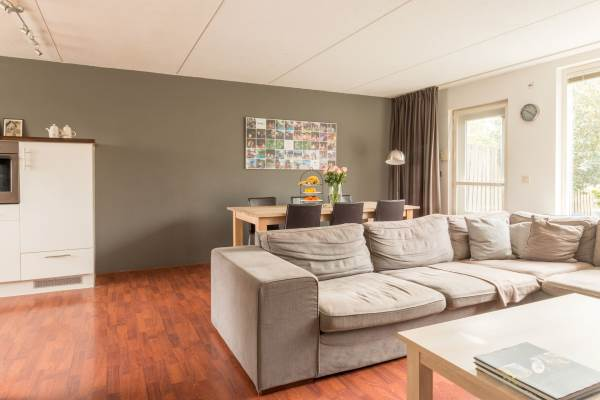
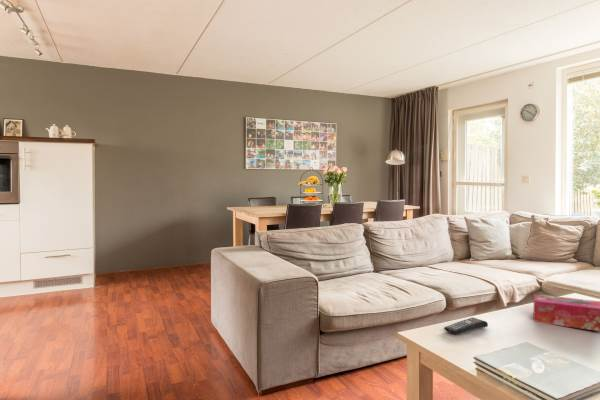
+ remote control (466, 325)
+ tissue box (569, 311)
